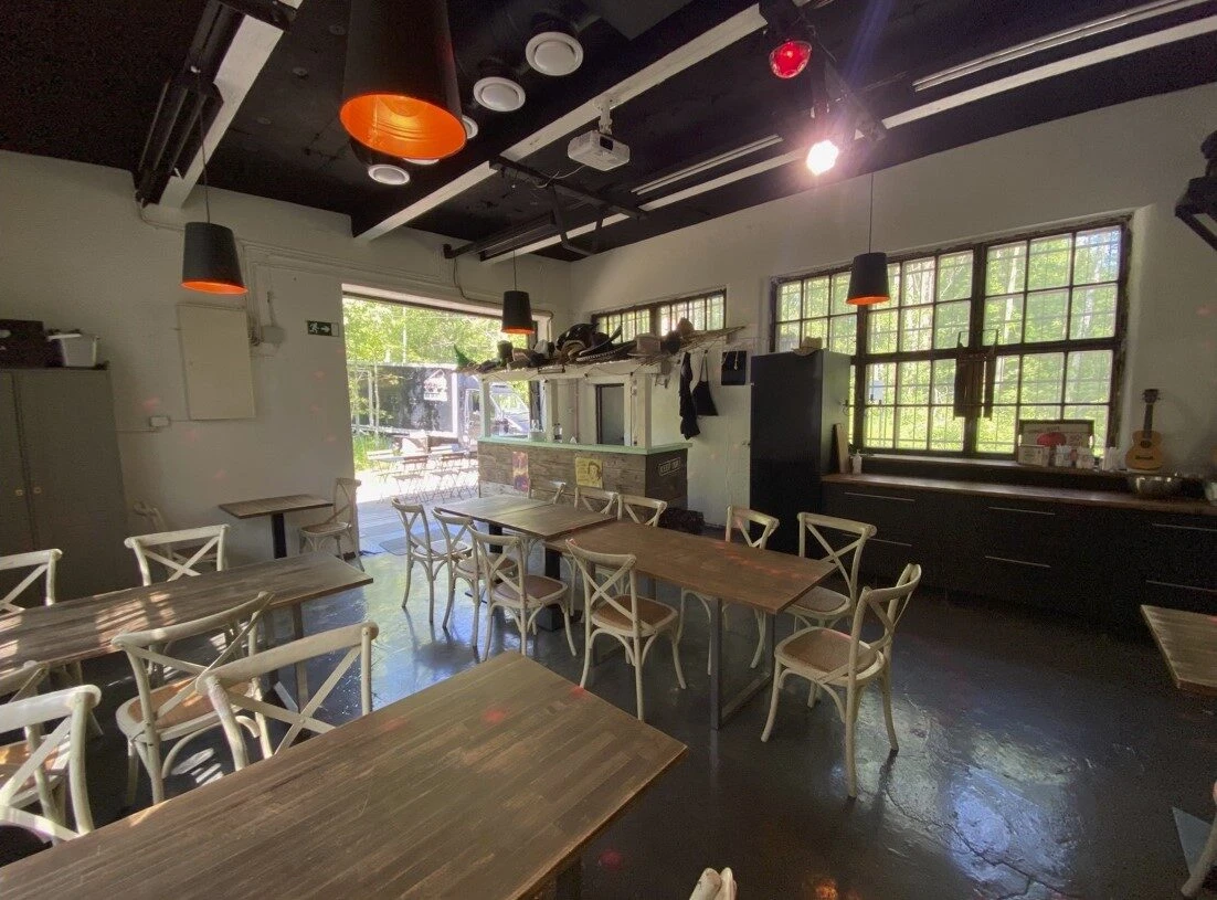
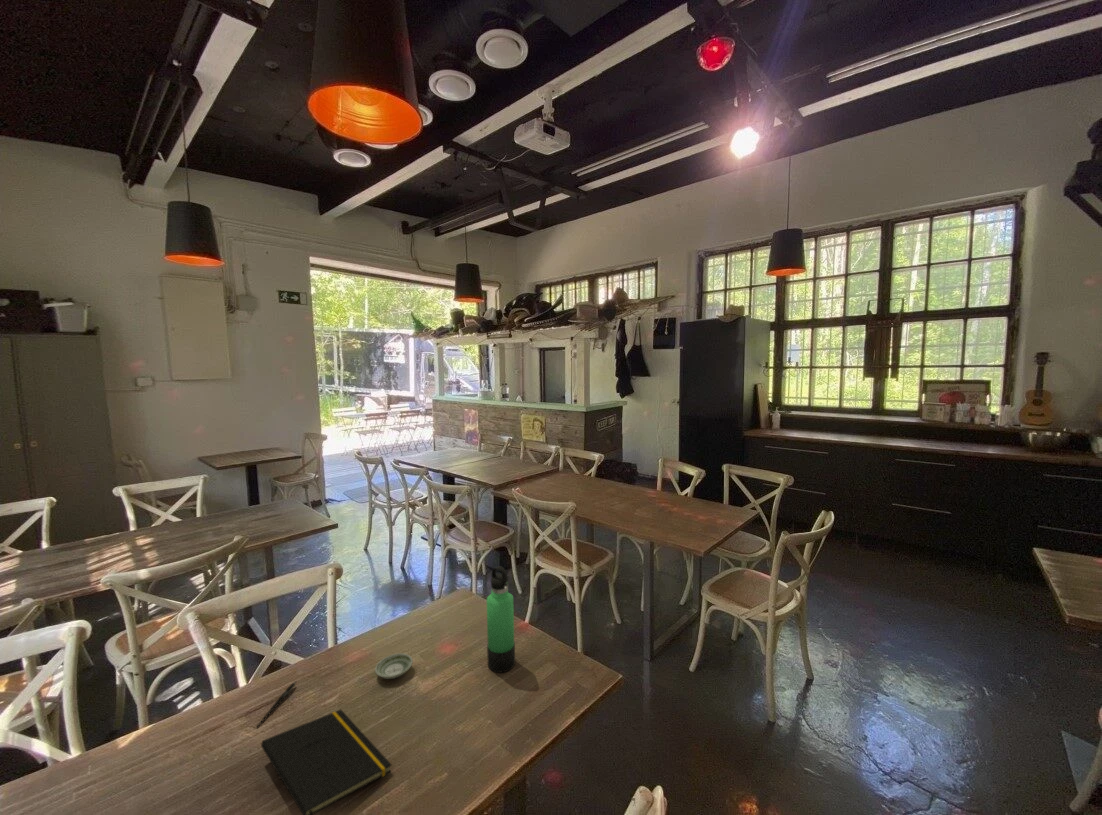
+ saucer (394, 668)
+ notepad (325, 755)
+ thermos bottle (500, 615)
+ pen (277, 702)
